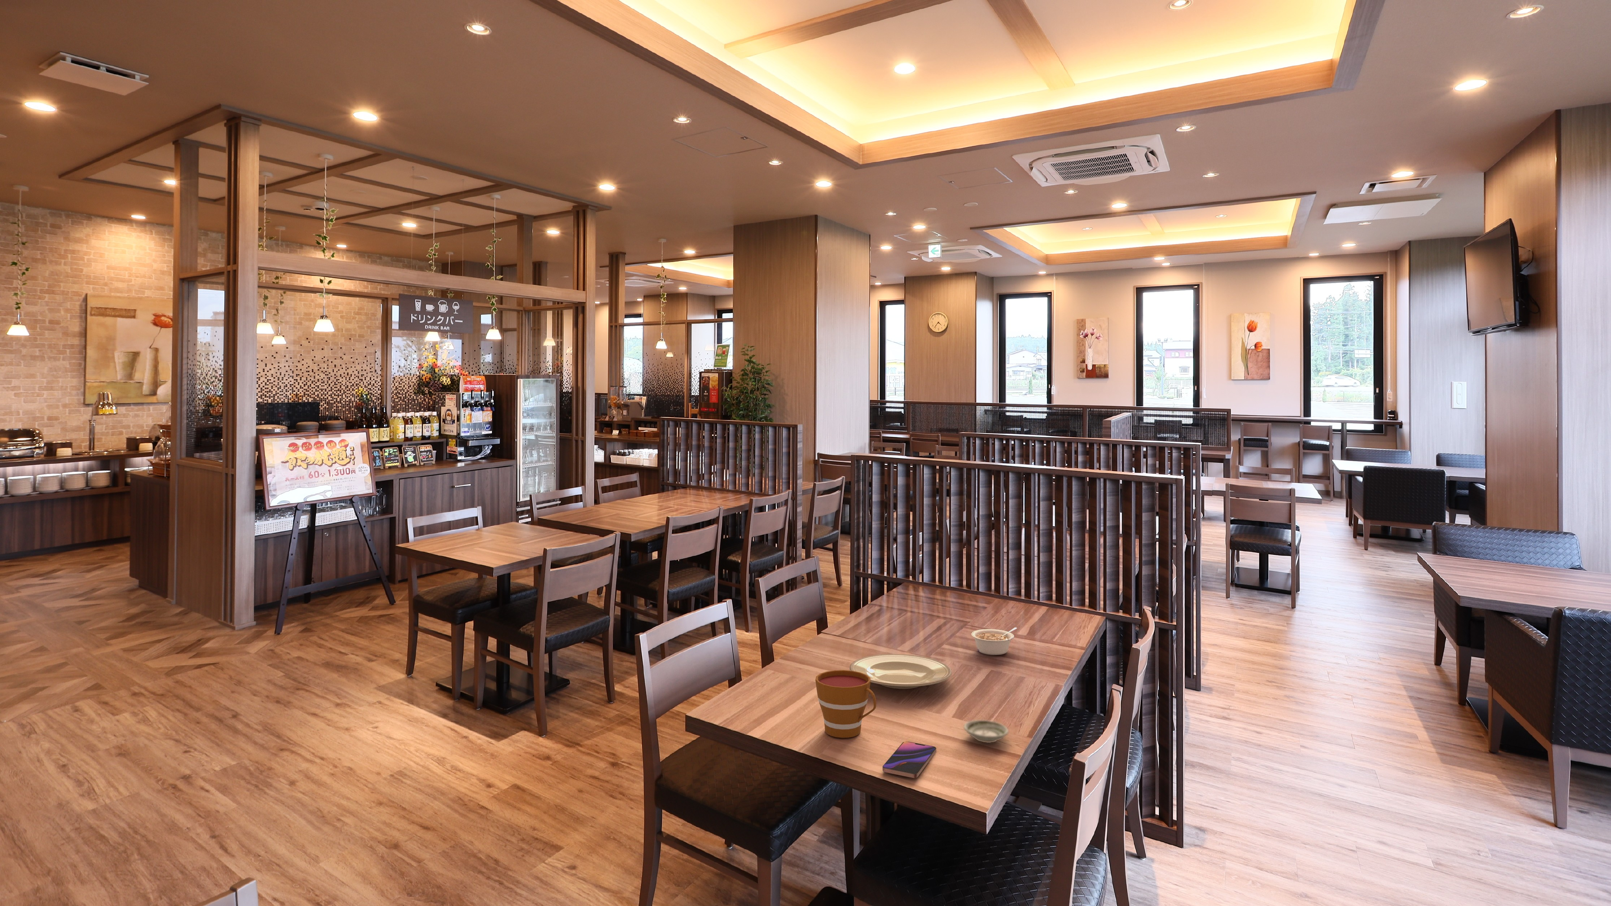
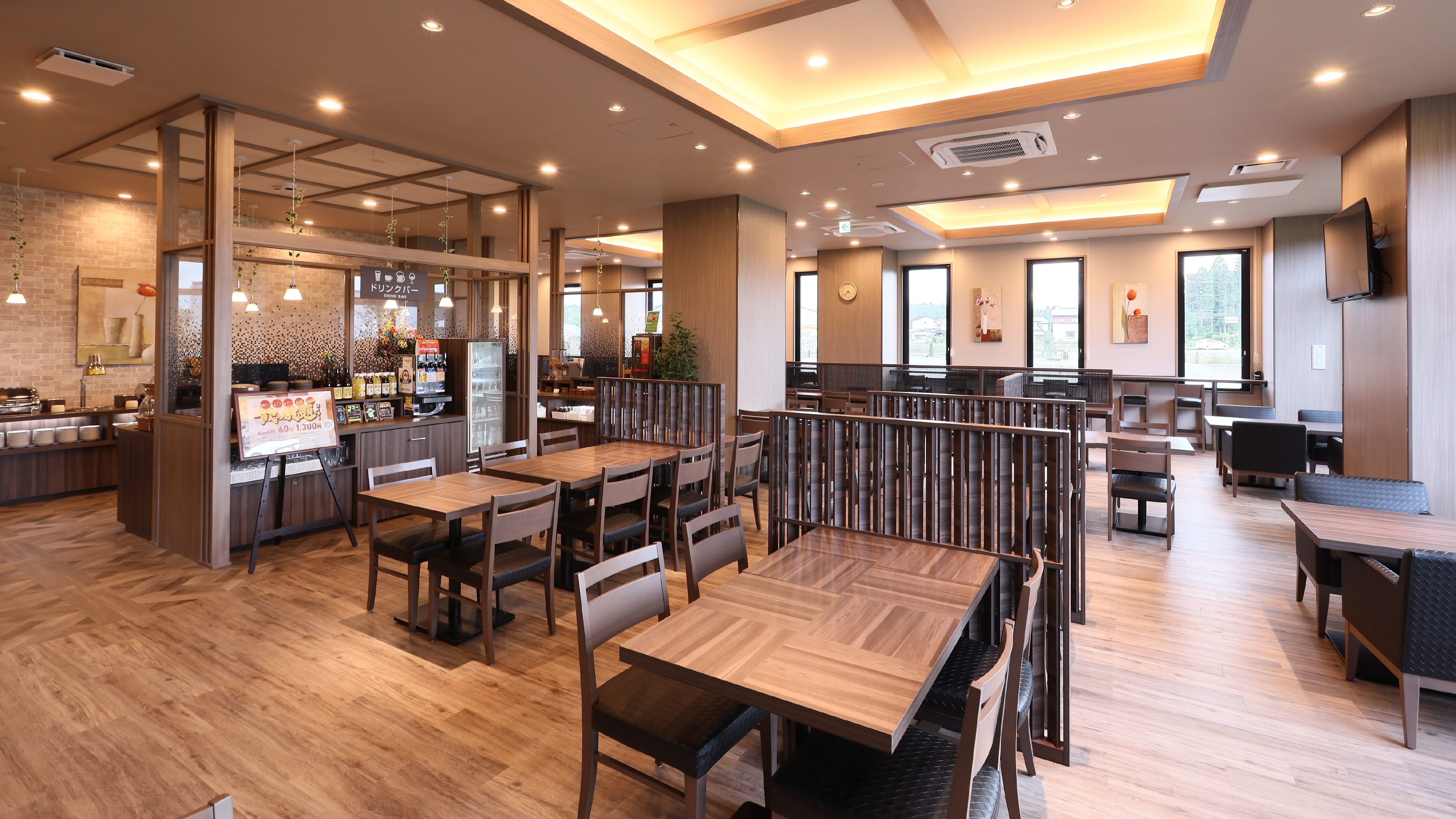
- smartphone (910, 759)
- plate (900, 675)
- cup (848, 706)
- legume (992, 641)
- saucer (986, 732)
